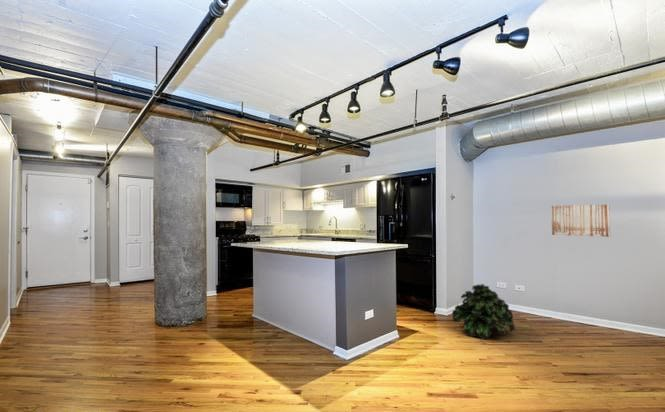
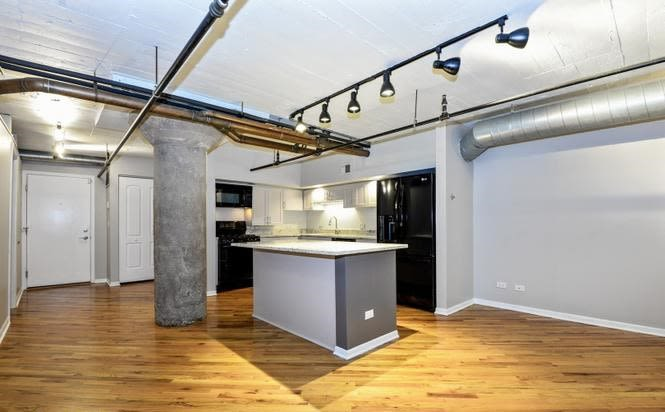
- wall art (579, 220)
- potted plant (481, 308)
